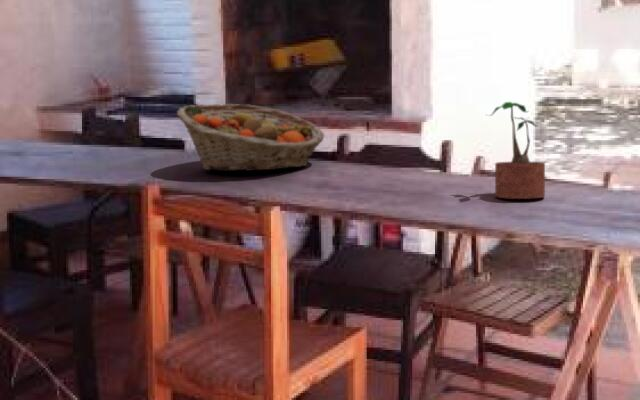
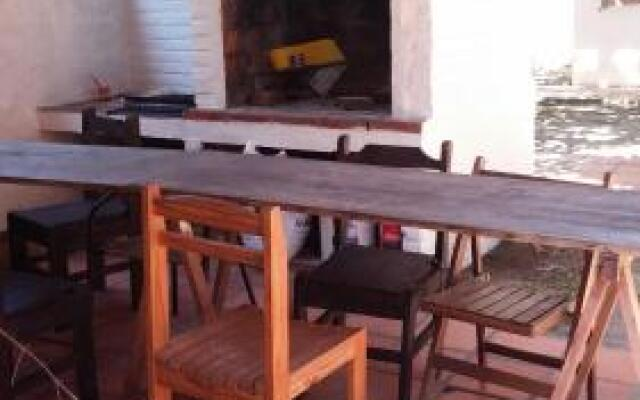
- fruit basket (251, 135)
- potted plant (514, 149)
